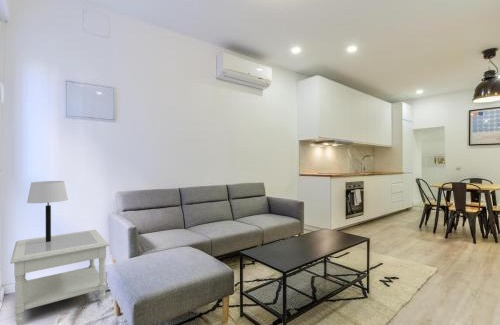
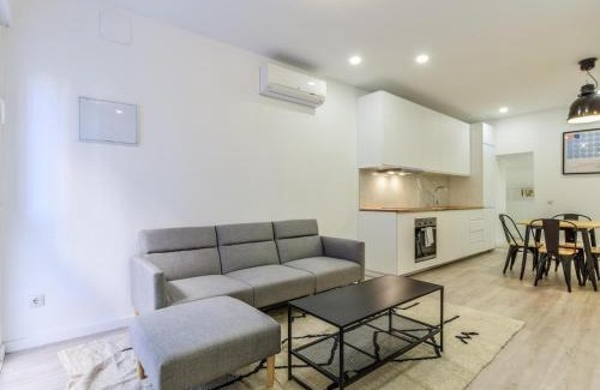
- side table (61, 273)
- table lamp (48, 211)
